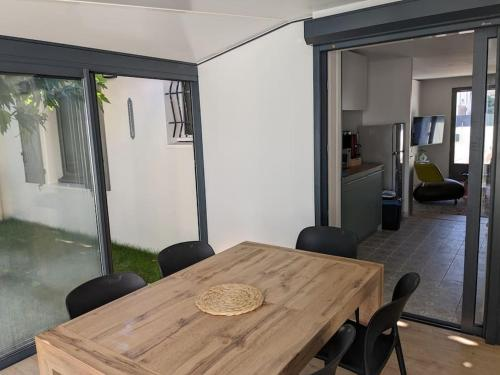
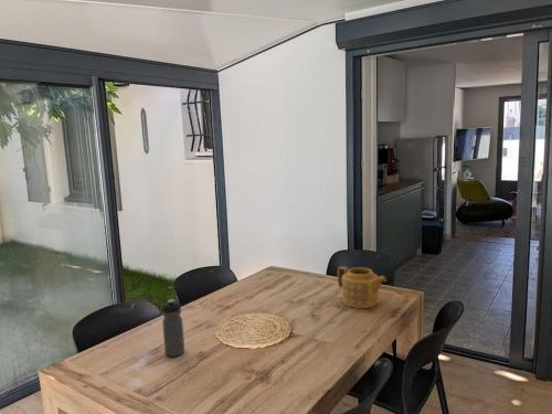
+ teapot (361, 286)
+ water bottle (172, 326)
